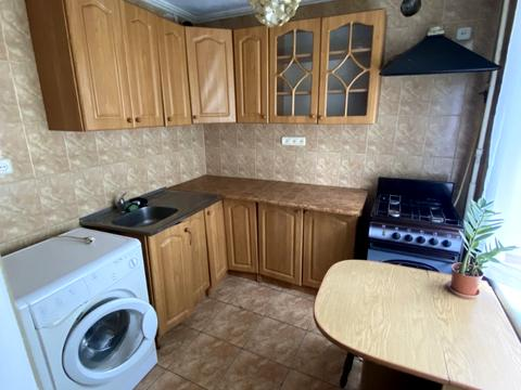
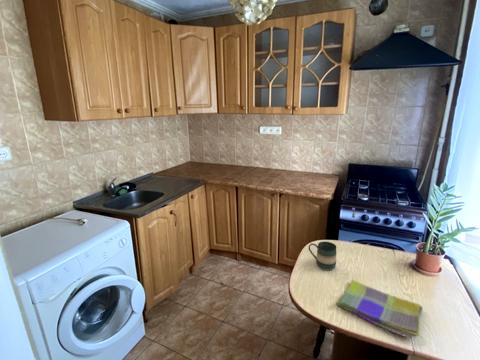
+ mug (322, 254)
+ dish towel (380, 305)
